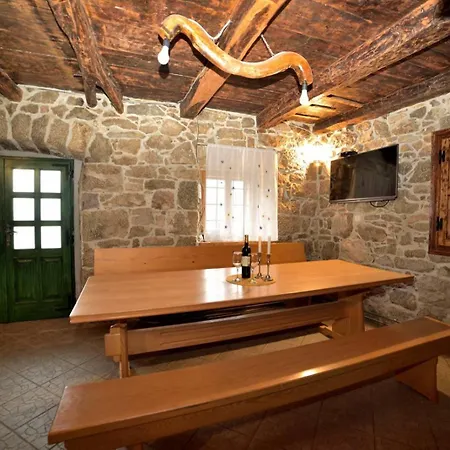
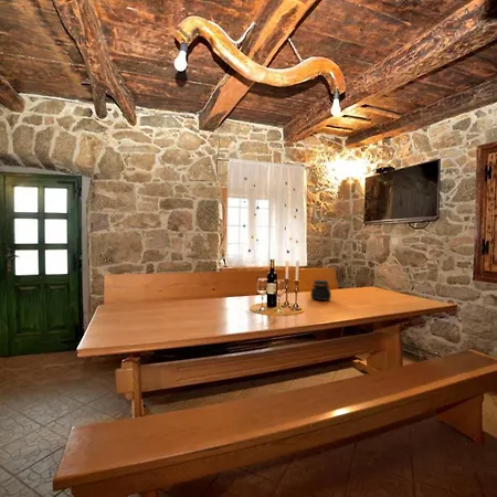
+ jar (320, 289)
